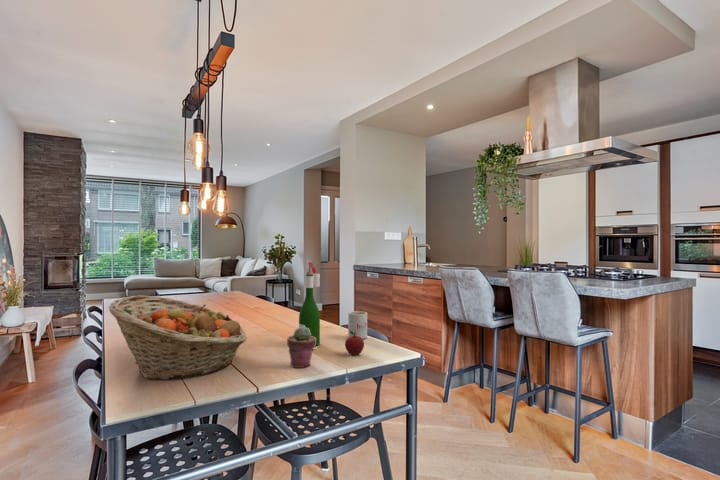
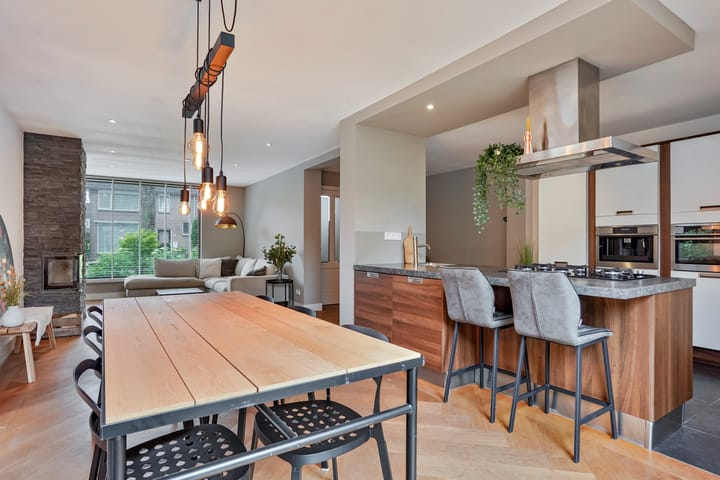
- apple (354, 342)
- fruit basket (182, 329)
- wine bottle (311, 302)
- mug (359, 324)
- potted succulent (301, 345)
